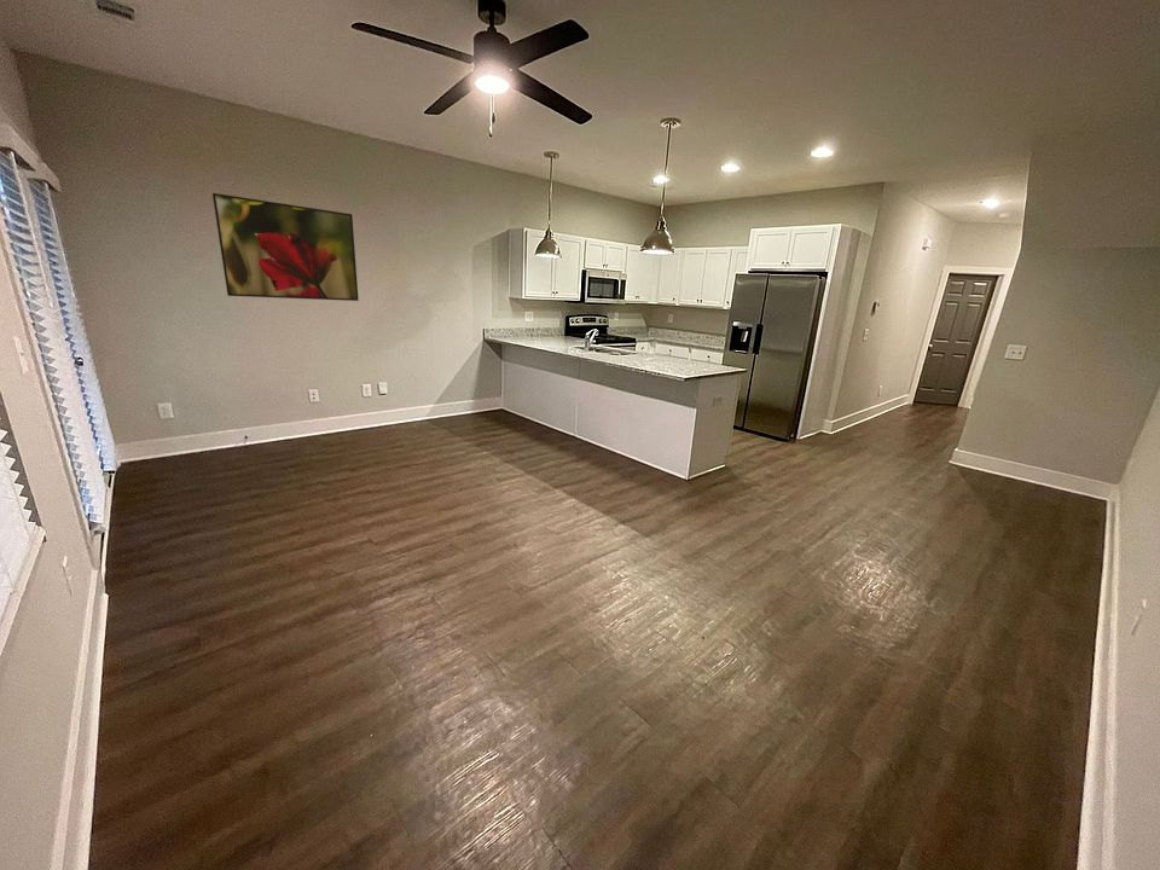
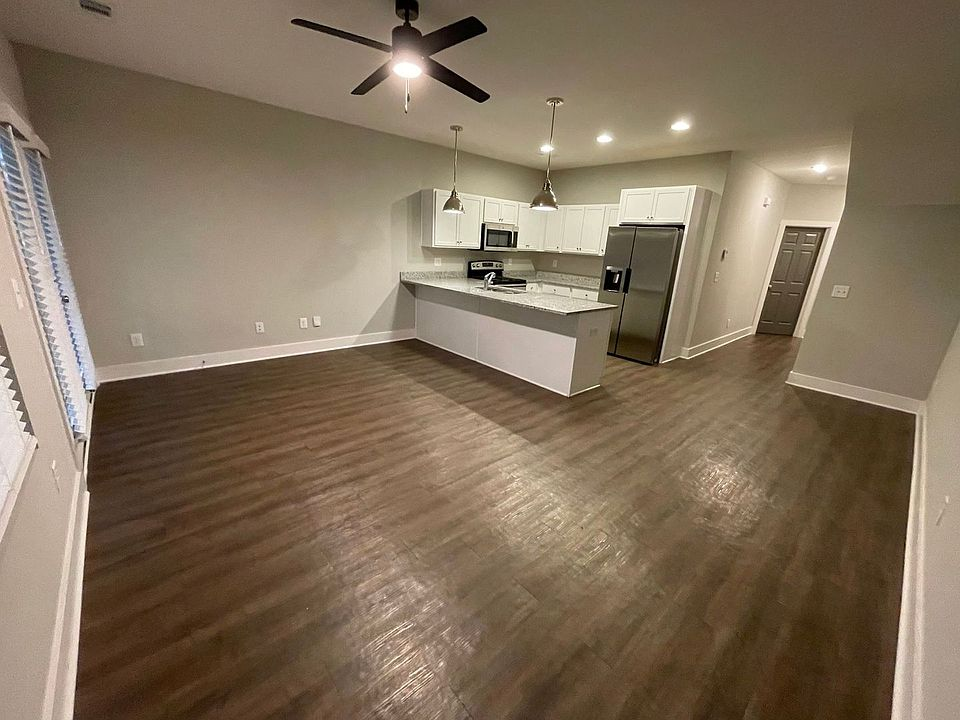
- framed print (292, 253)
